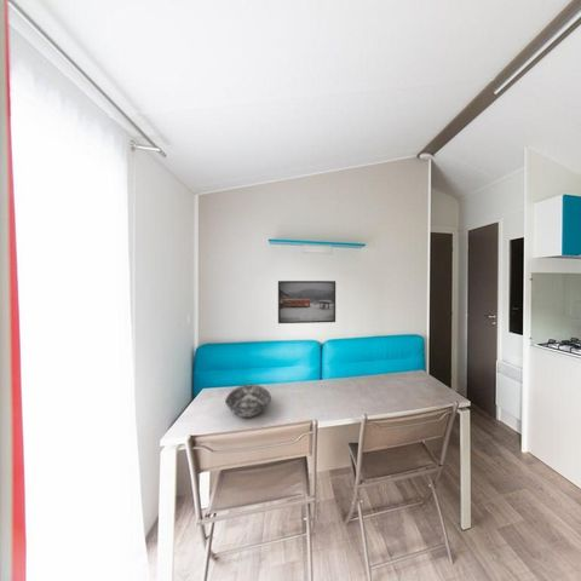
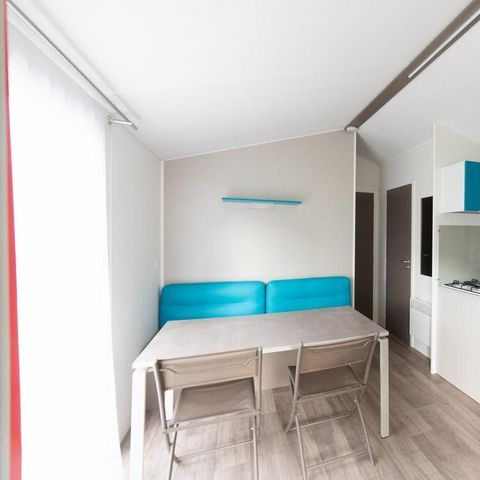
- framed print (306, 301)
- bowl (248, 403)
